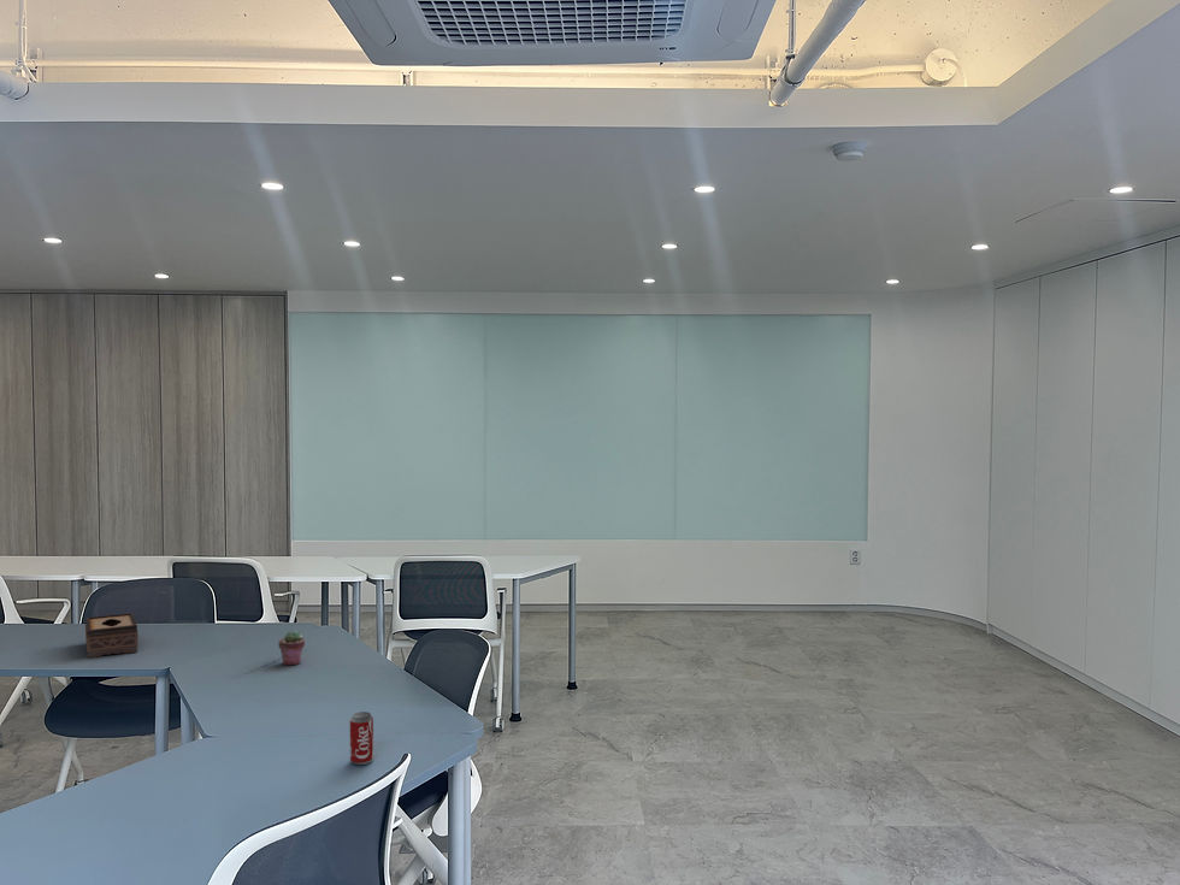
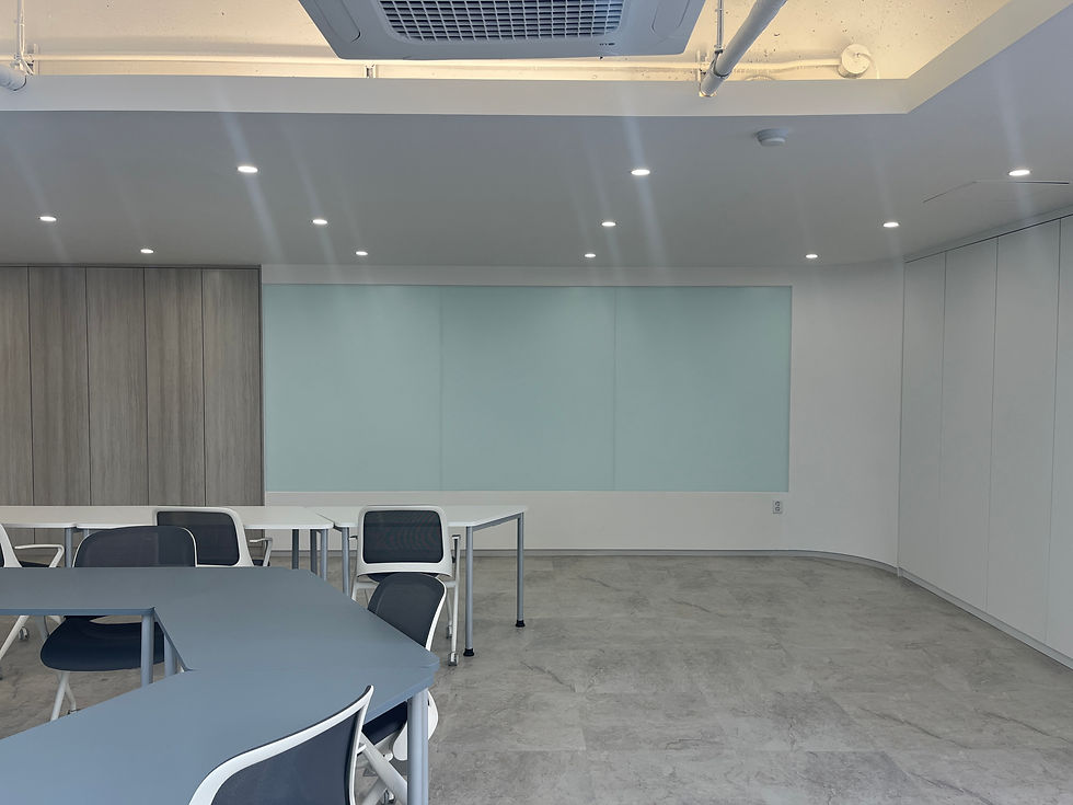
- potted succulent (291, 647)
- beverage can (361, 737)
- tissue box (111, 633)
